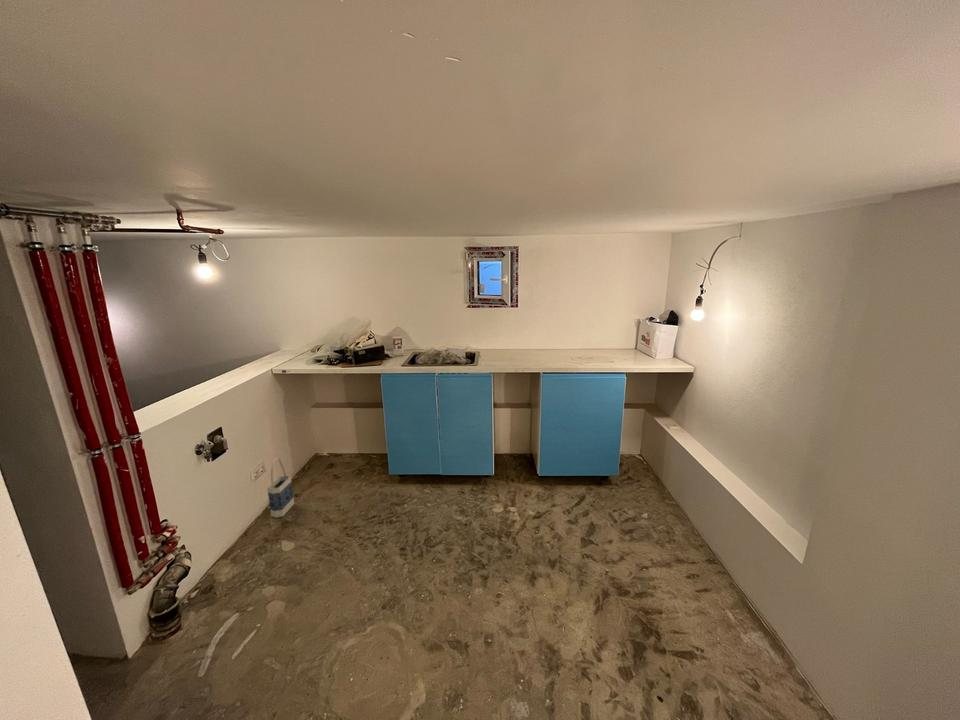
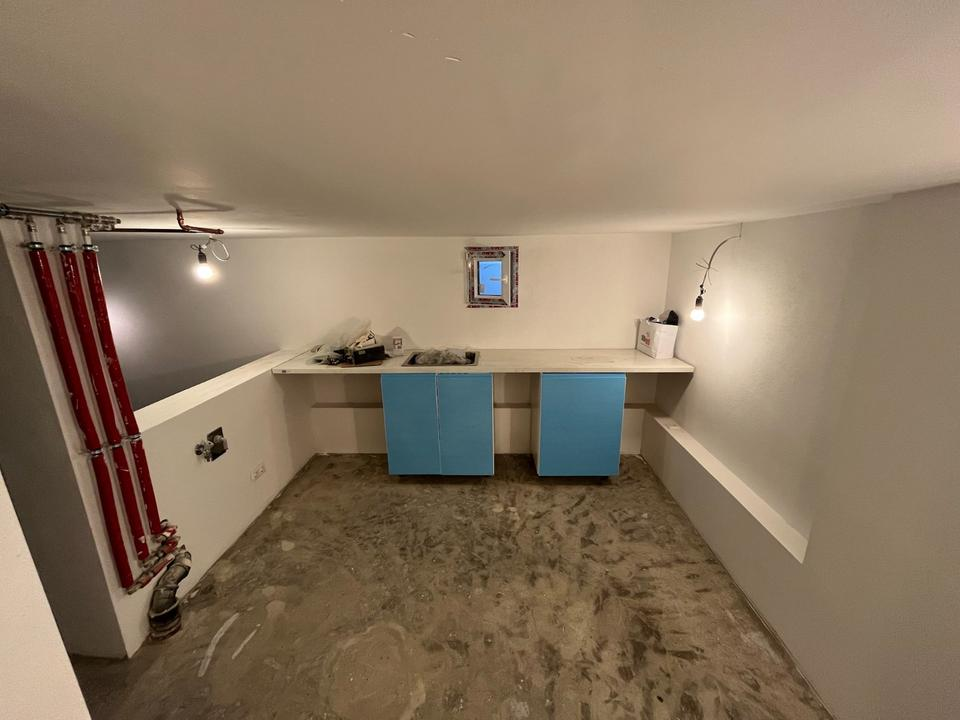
- bag (279, 484)
